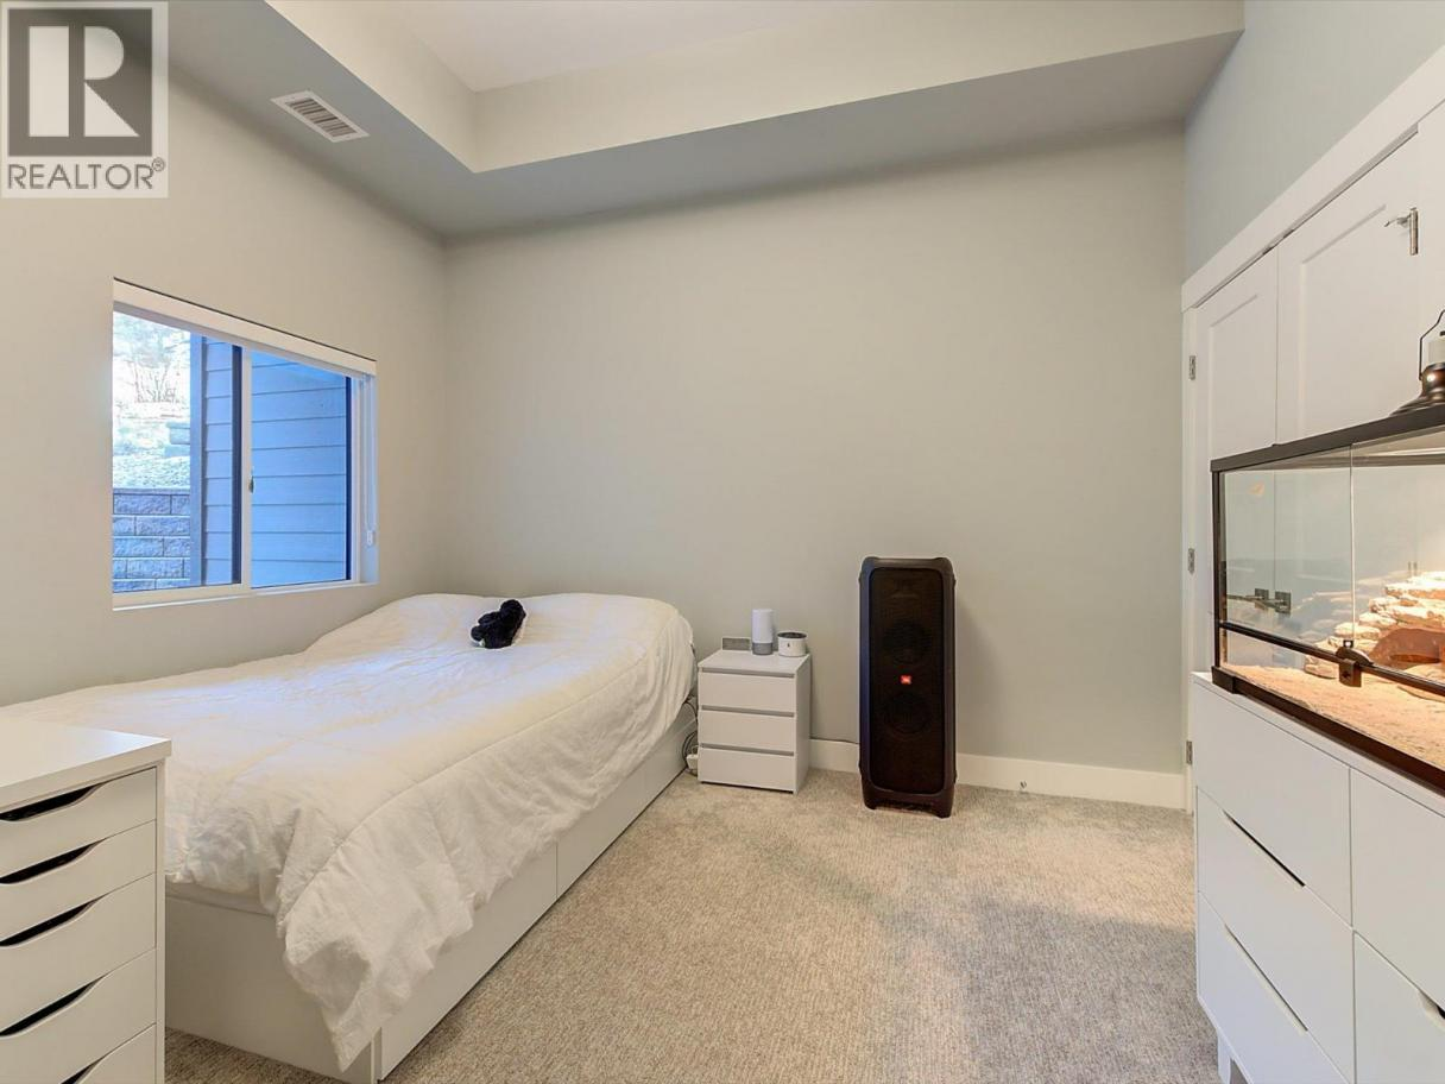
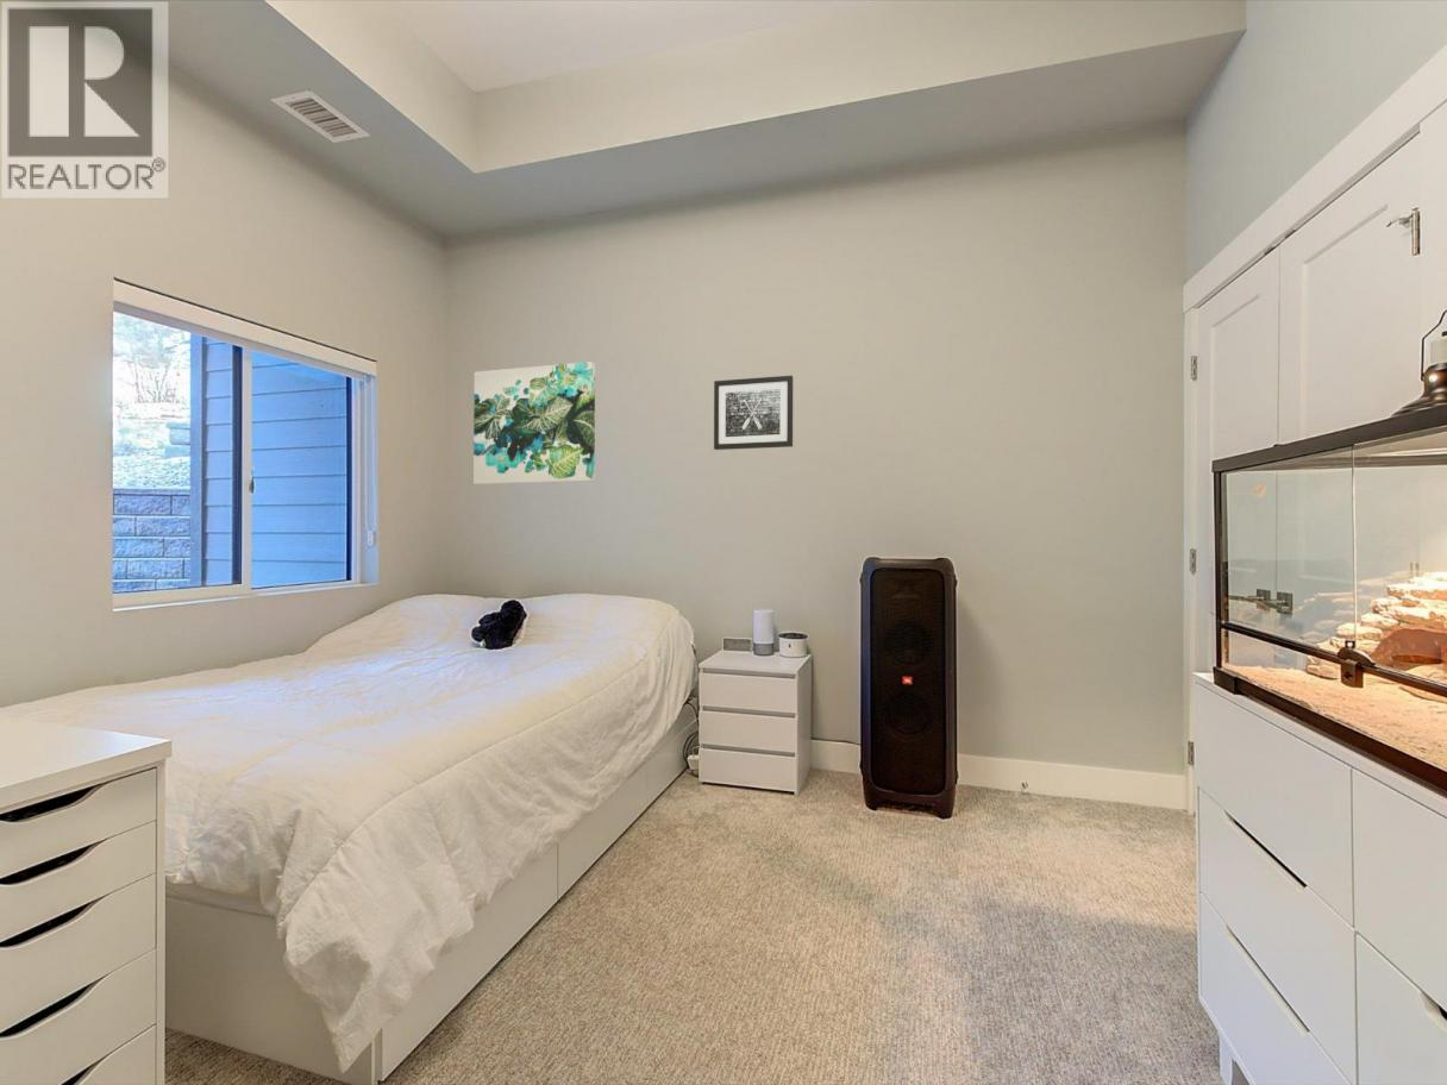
+ wall art (752, 413)
+ wall art (533, 425)
